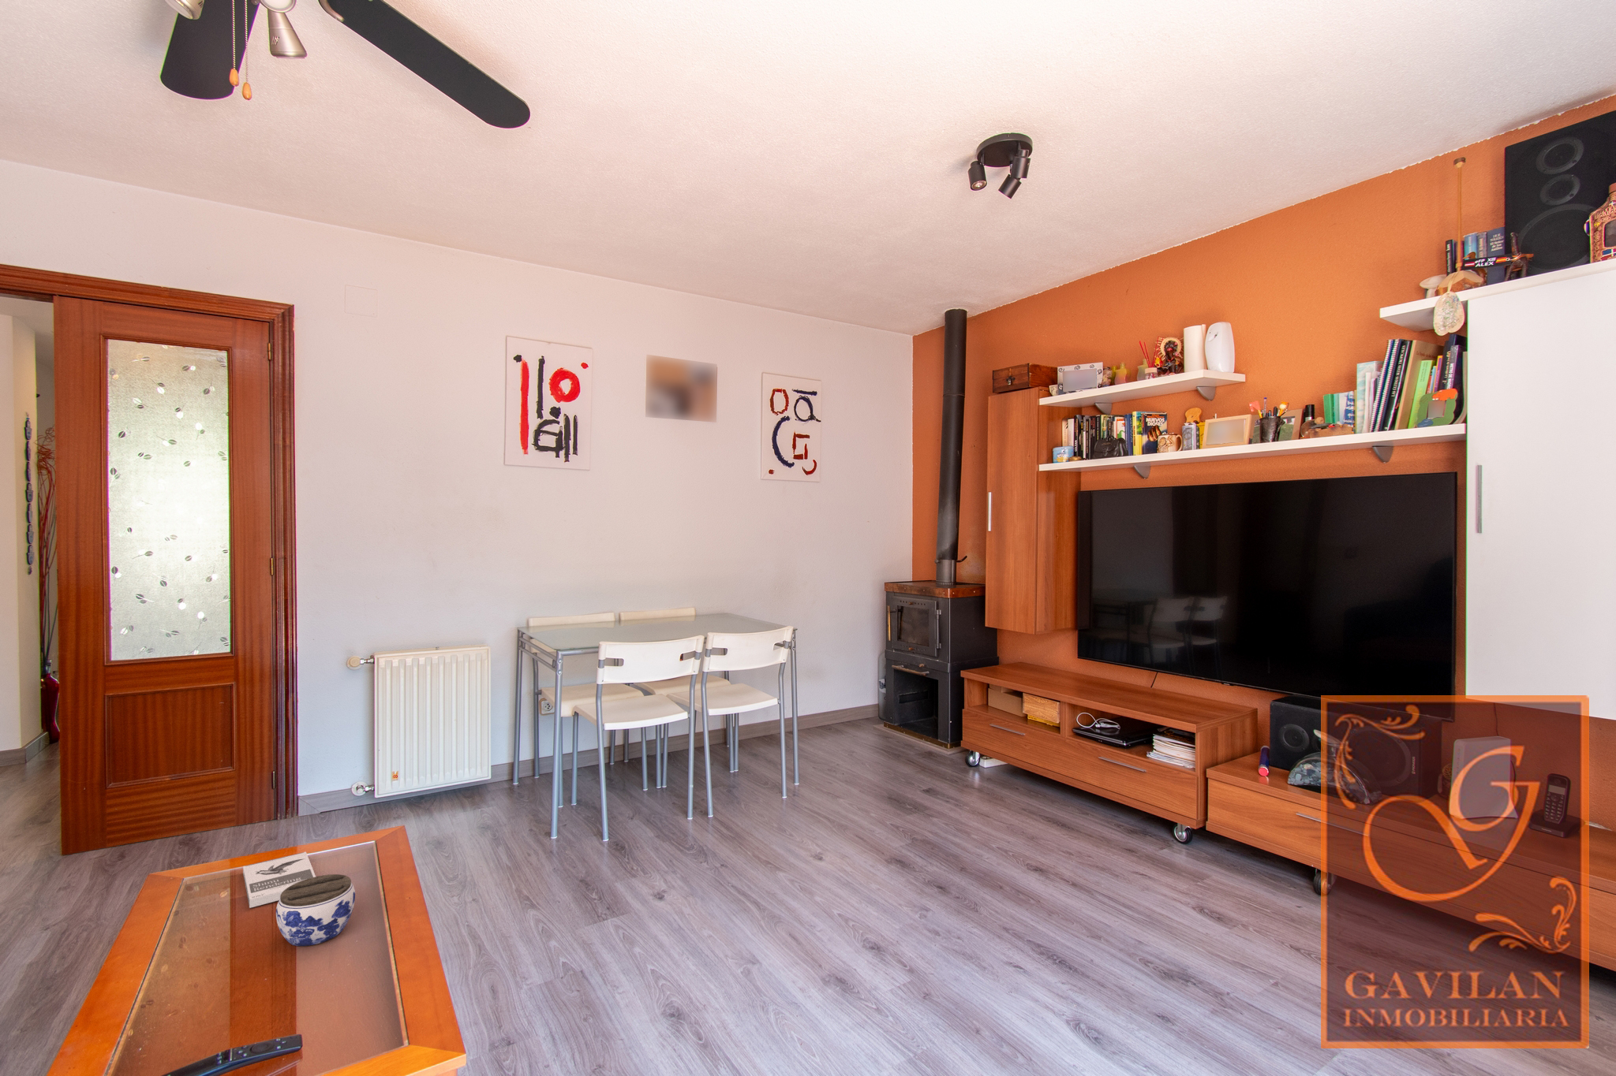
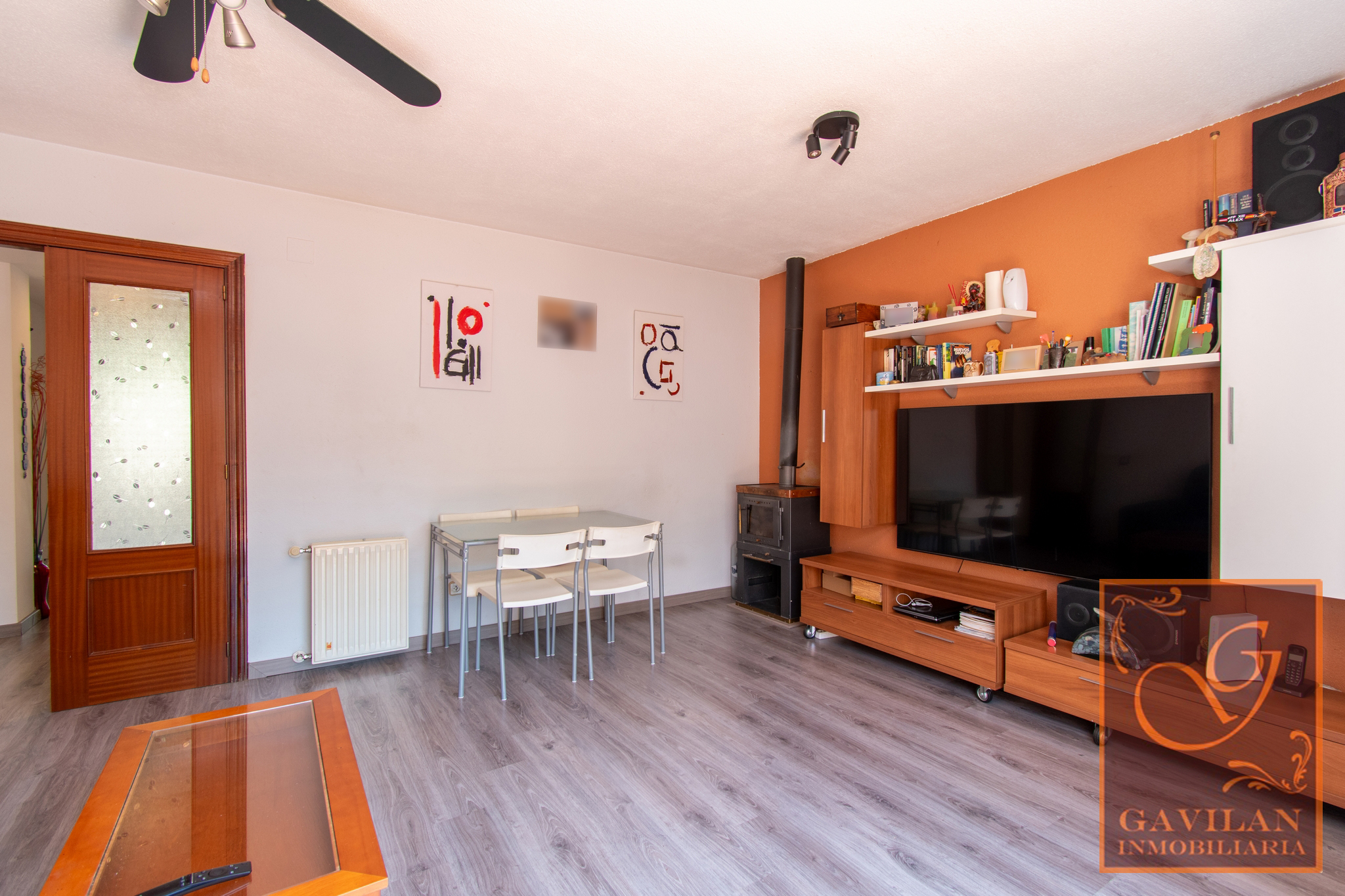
- book (279, 878)
- jar (316, 909)
